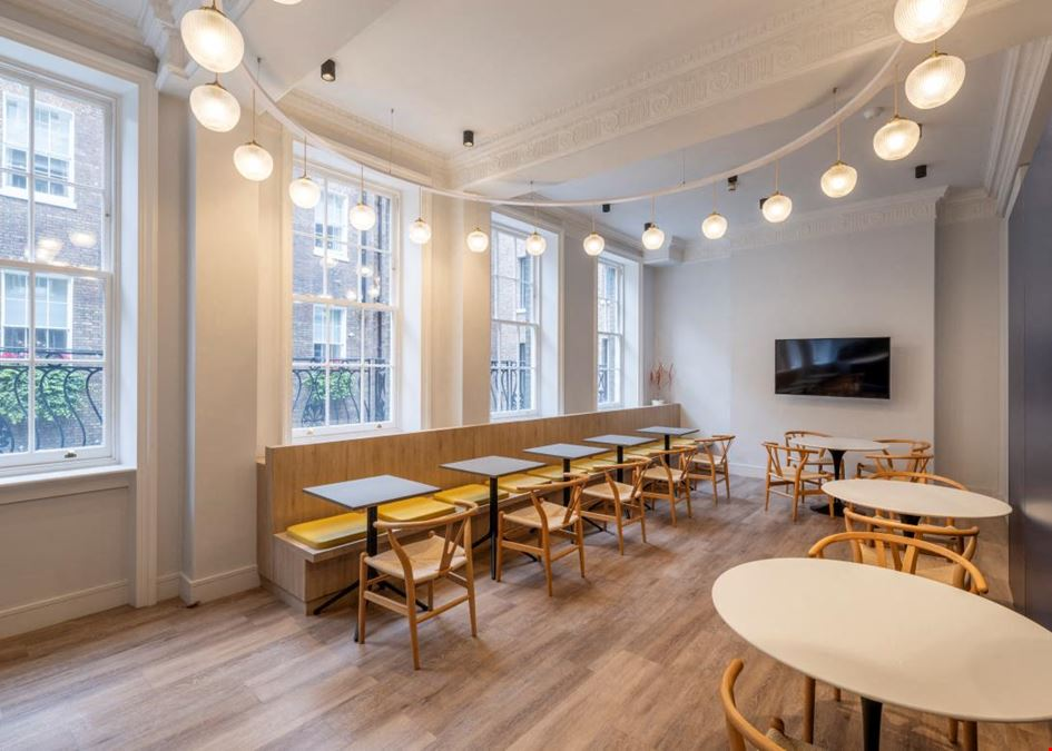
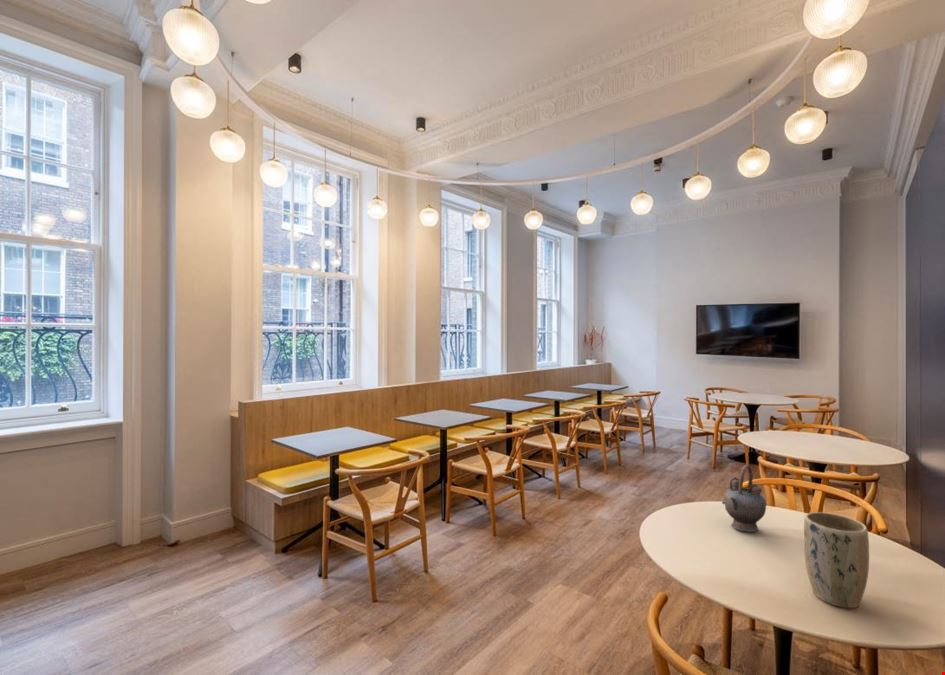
+ plant pot (835, 559)
+ teapot (742, 497)
